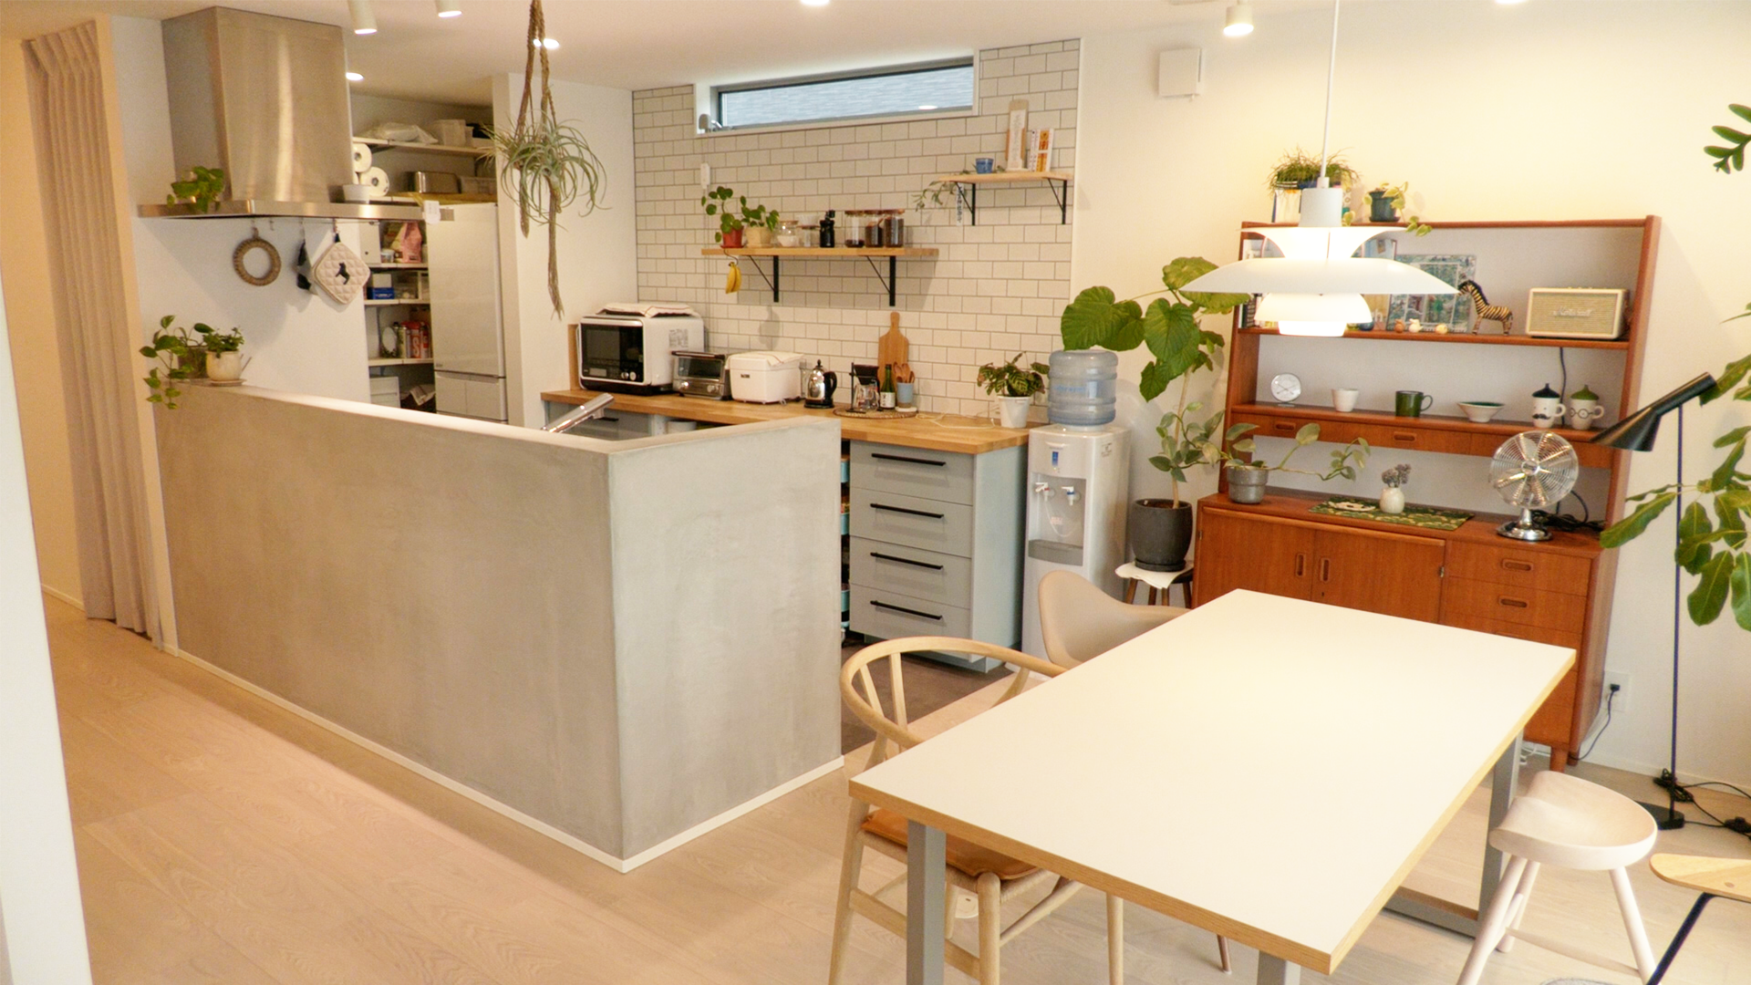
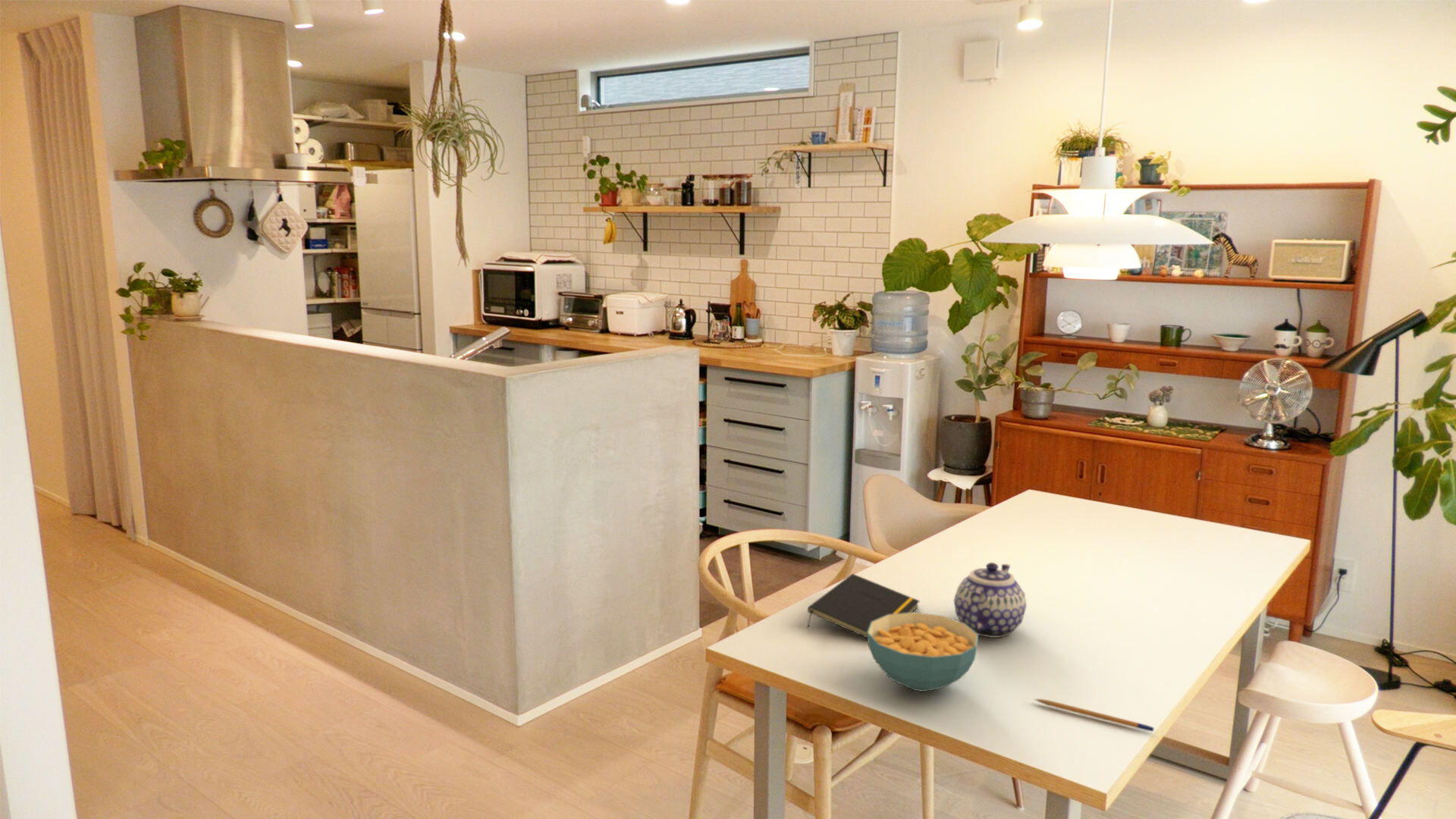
+ teapot (990, 596)
+ cereal bowl (921, 658)
+ pencil (1091, 714)
+ notepad (865, 606)
